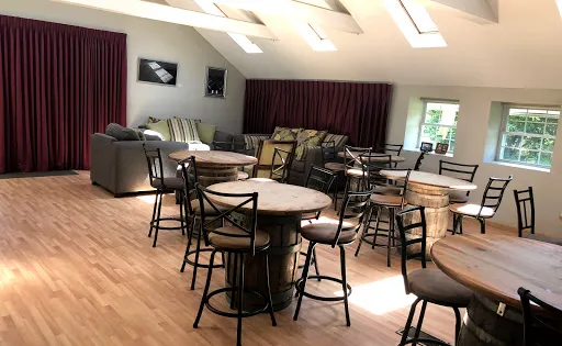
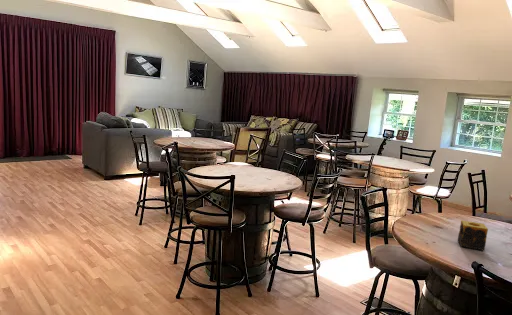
+ candle (472, 234)
